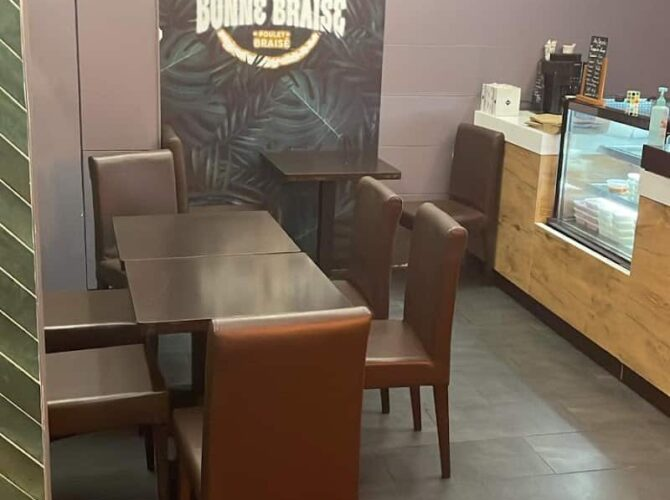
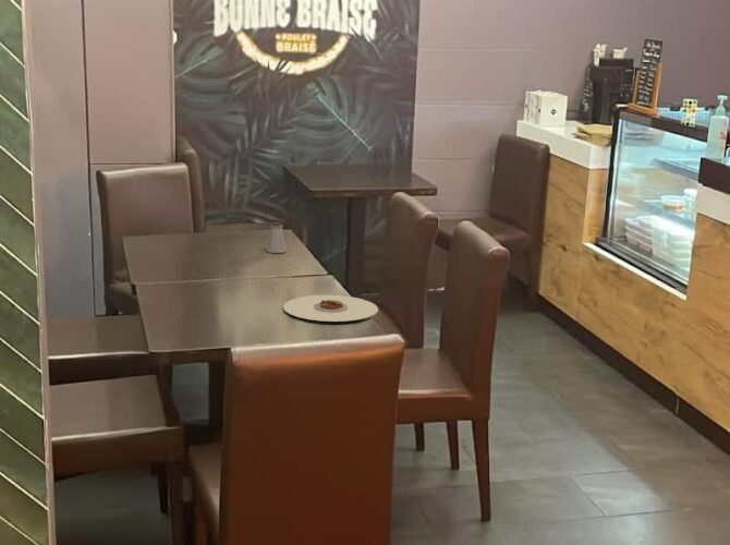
+ plate (330, 304)
+ saltshaker (276, 237)
